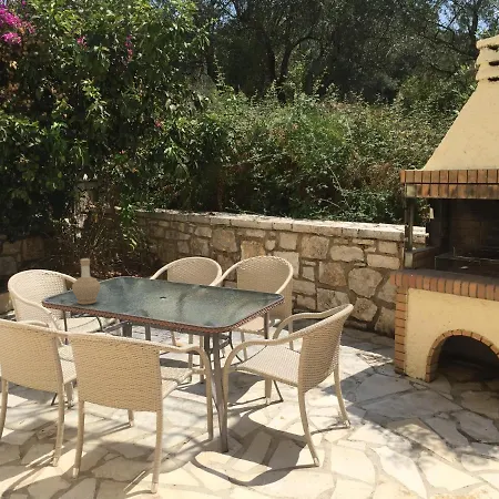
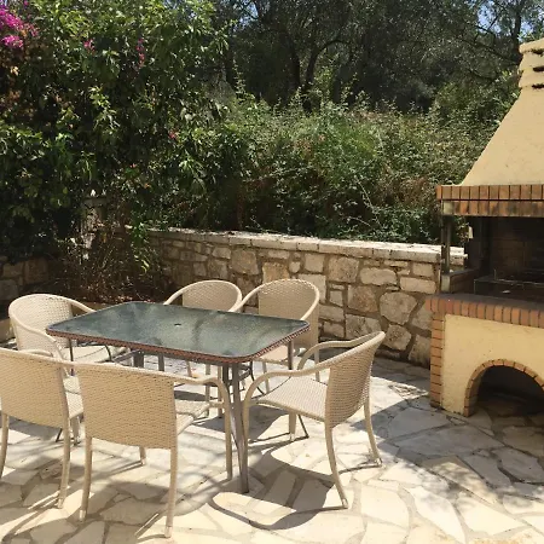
- bottle (85, 281)
